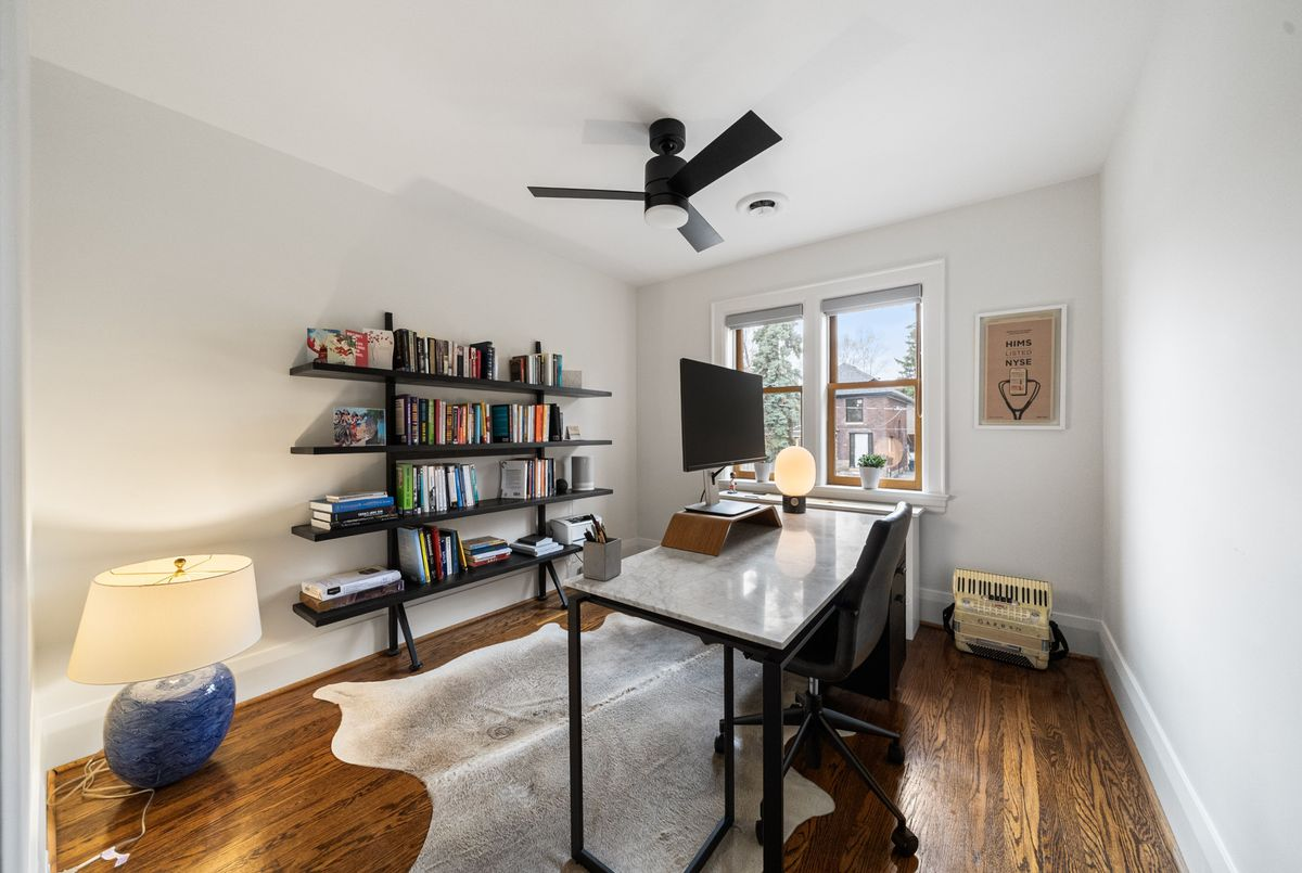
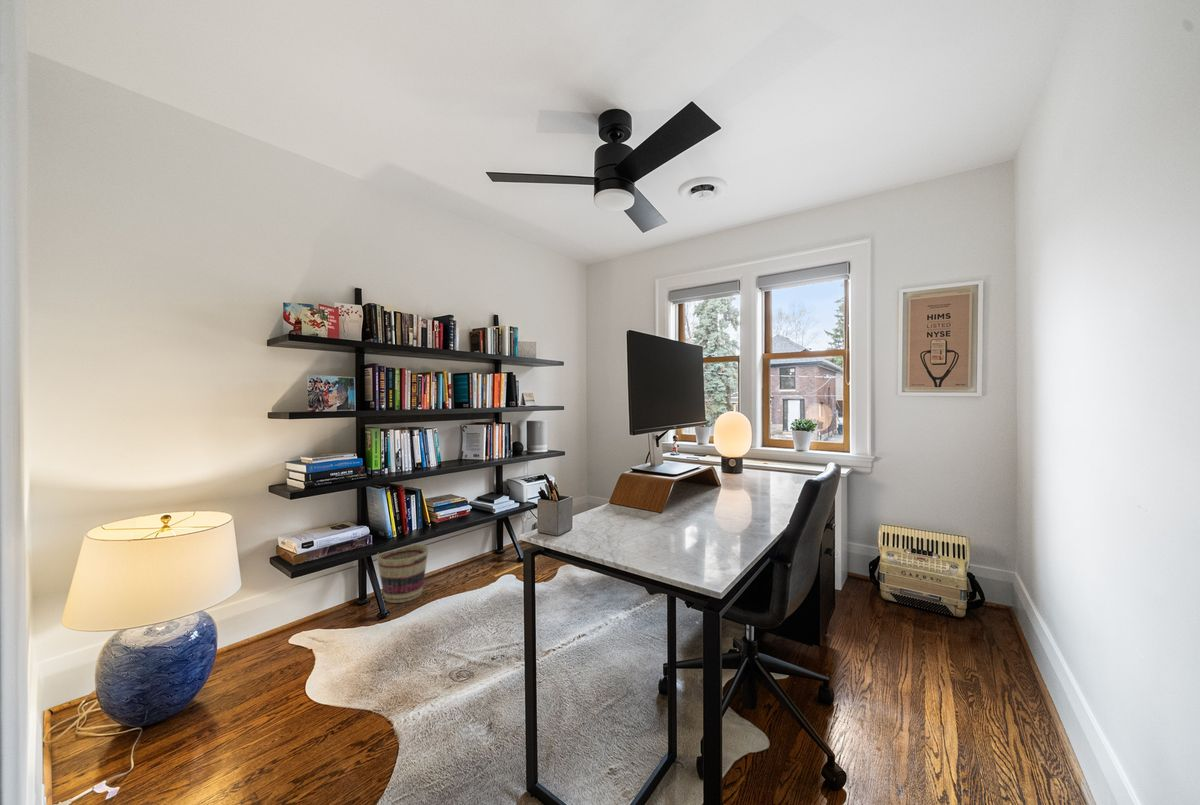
+ basket (403, 573)
